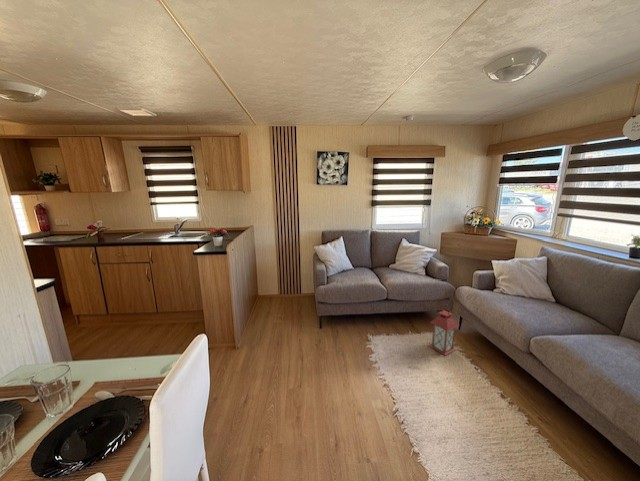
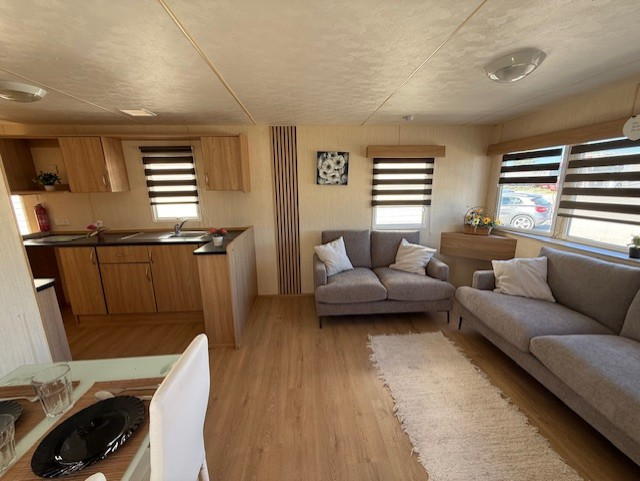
- lantern (444, 326)
